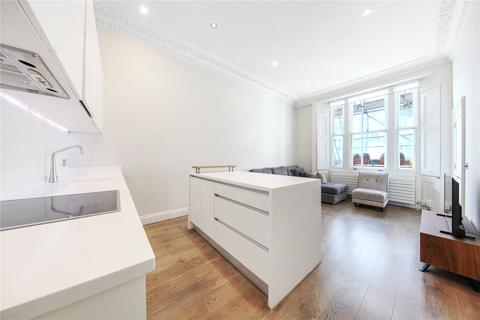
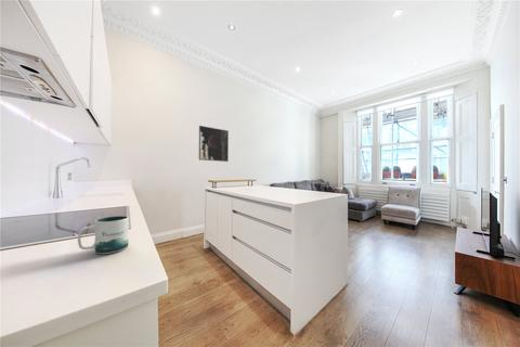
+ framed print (213, 144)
+ mug (104, 234)
